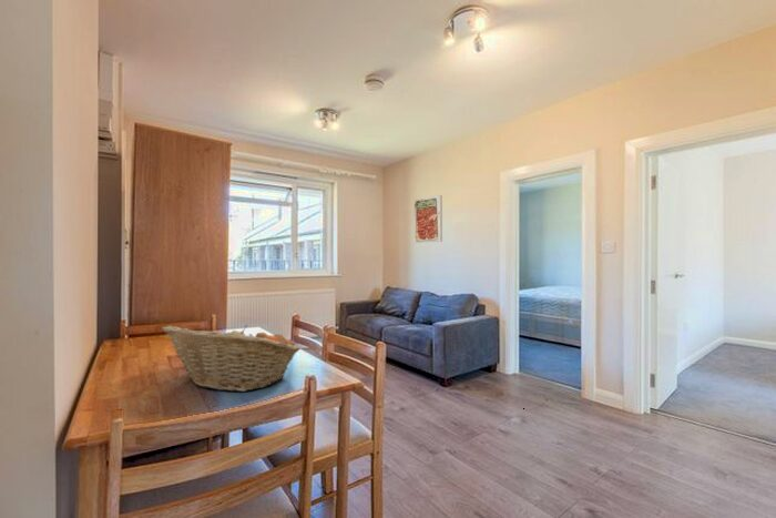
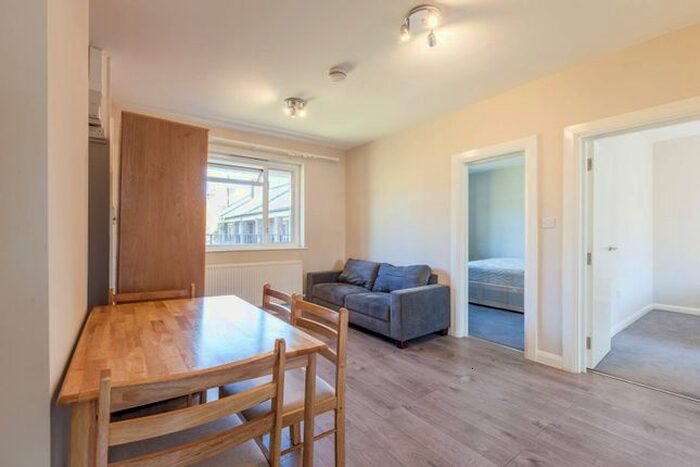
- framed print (427, 220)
- fruit basket (233, 349)
